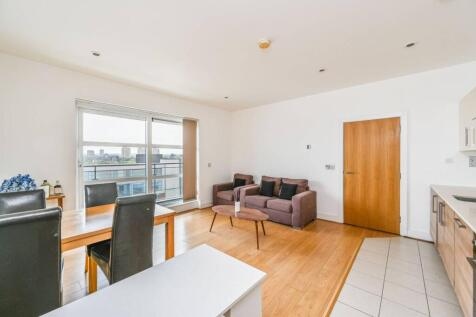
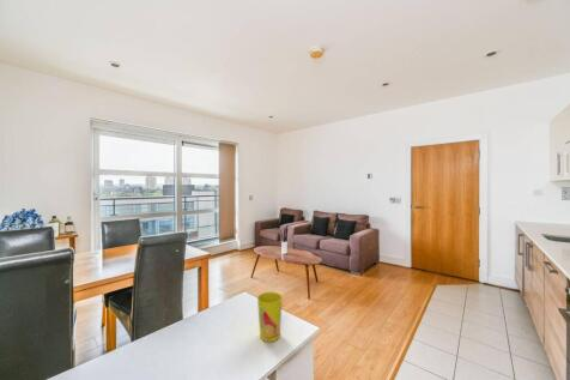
+ cup (269, 316)
